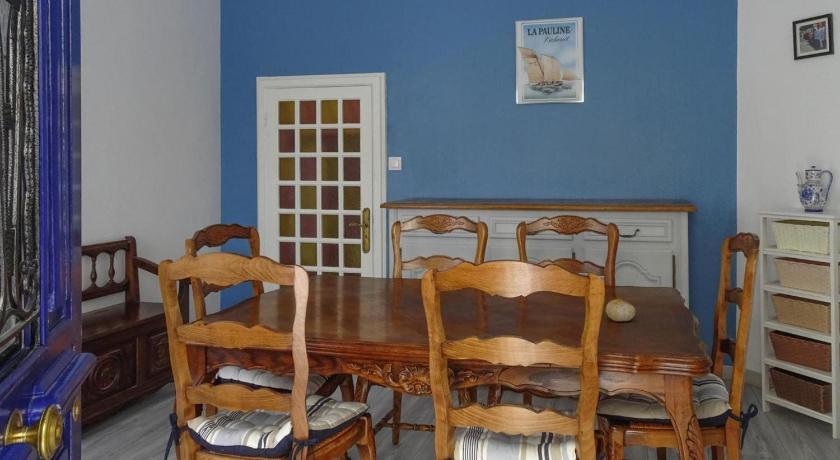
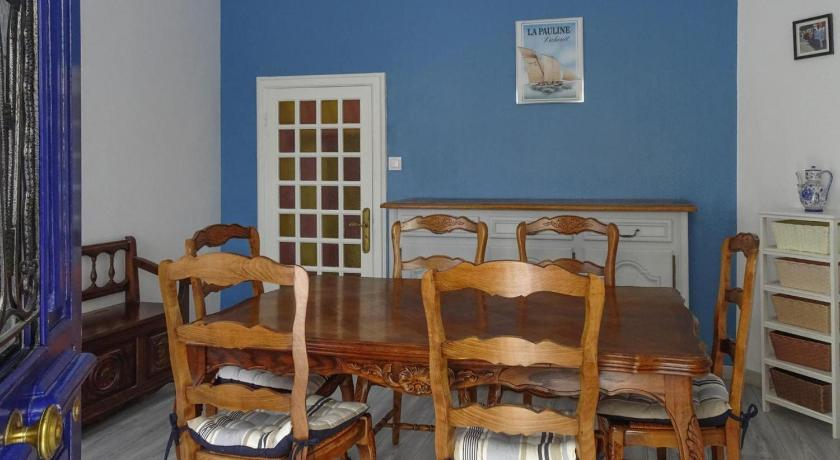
- fruit (620, 310)
